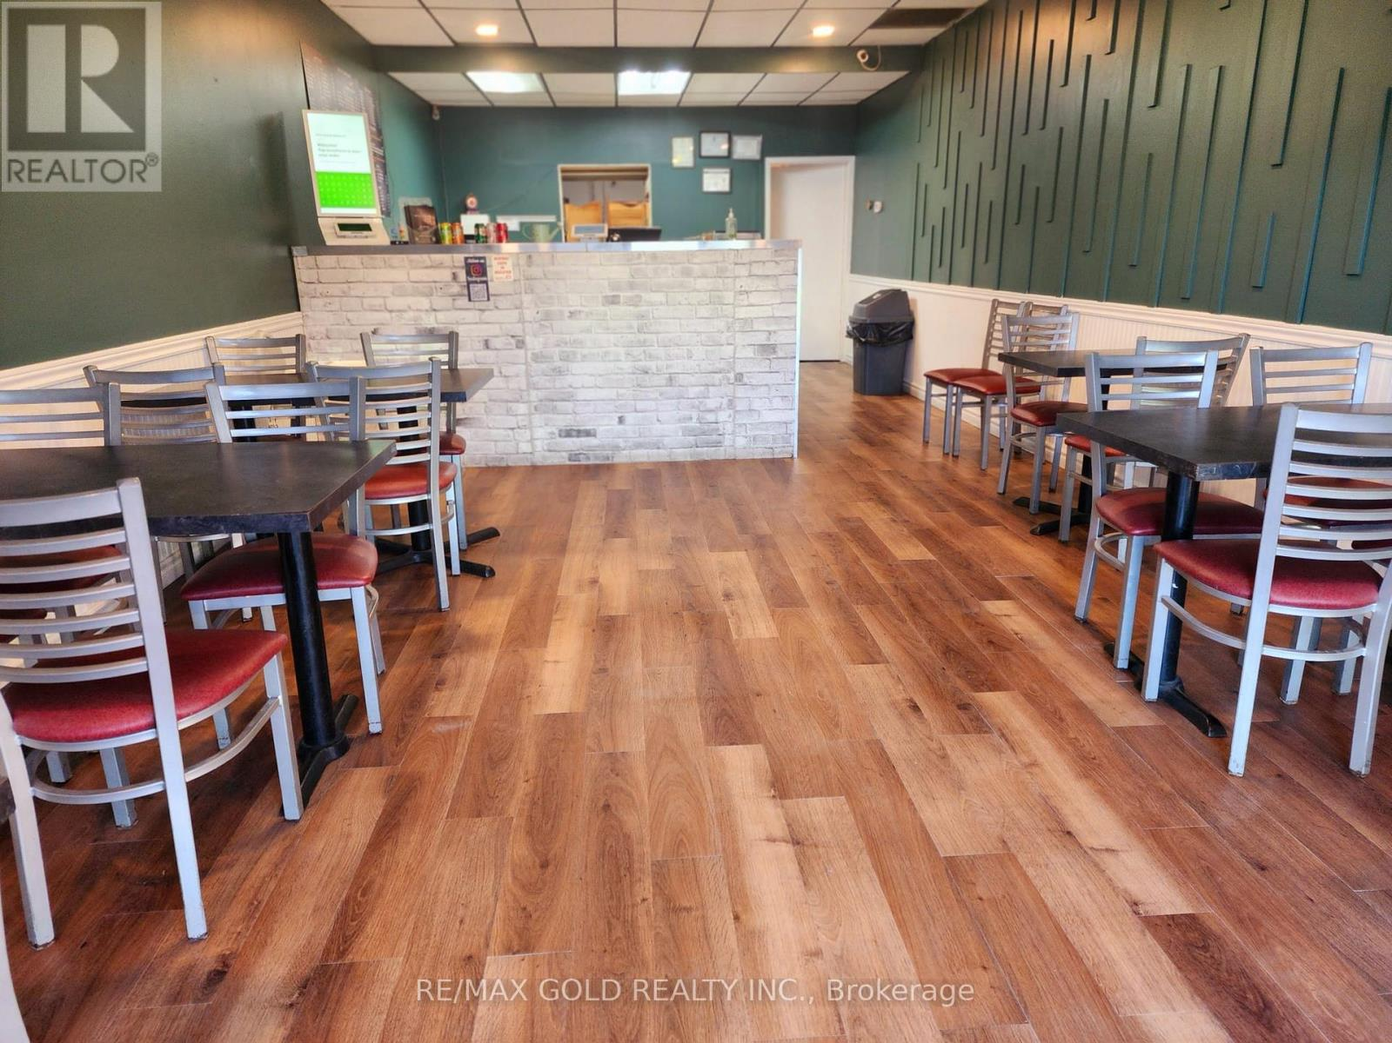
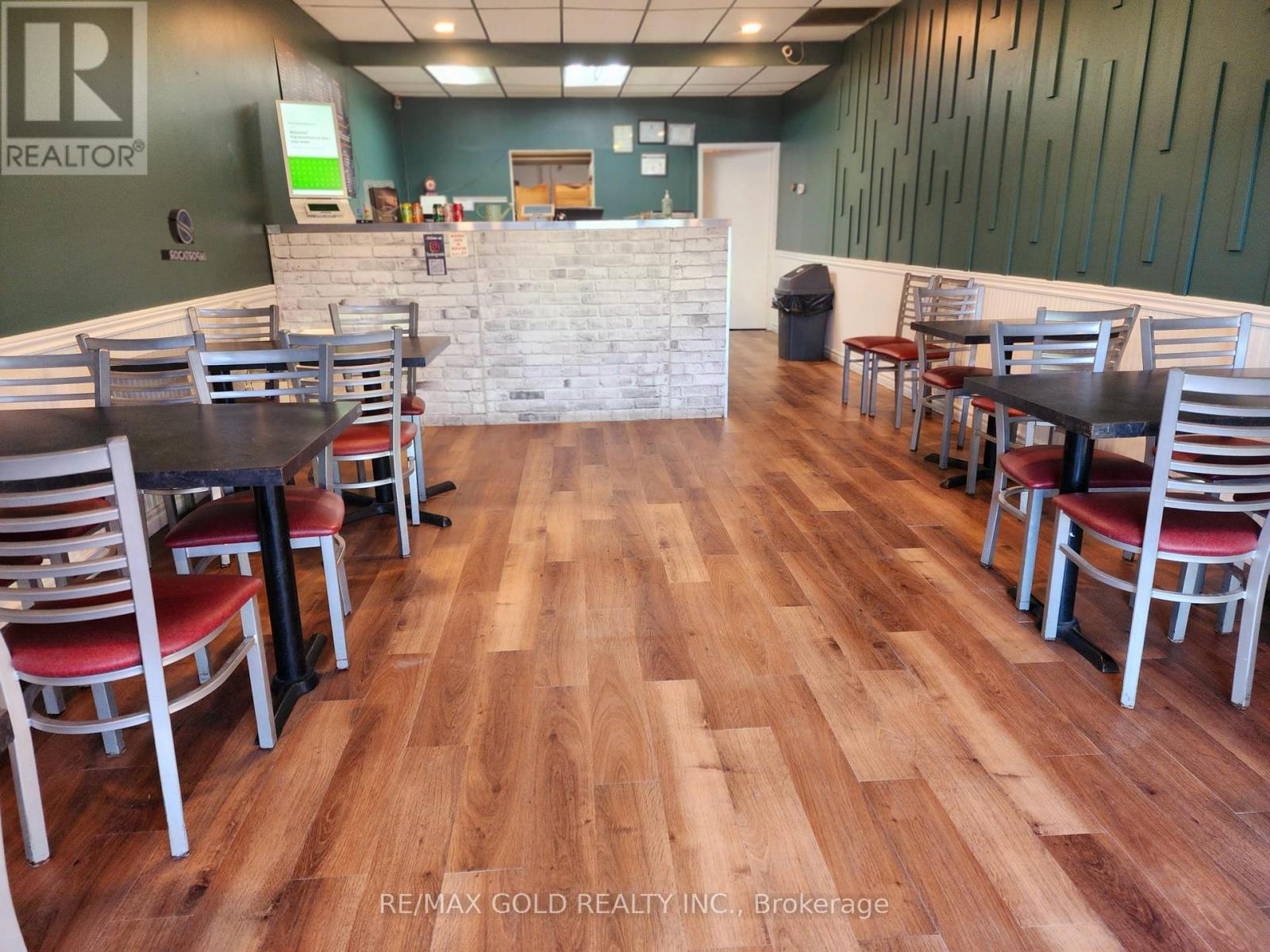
+ logo (182, 235)
